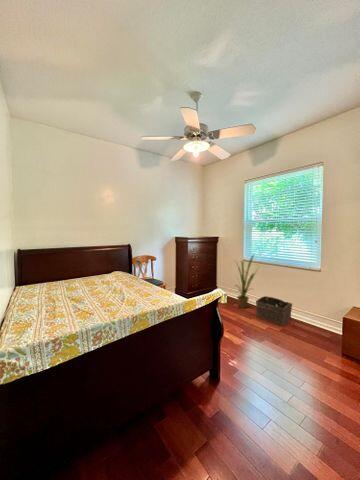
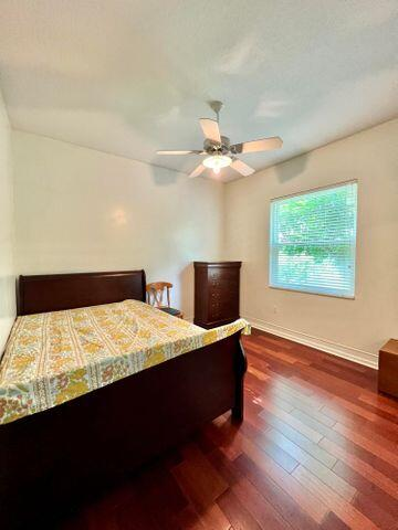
- house plant (244, 280)
- basket (274, 307)
